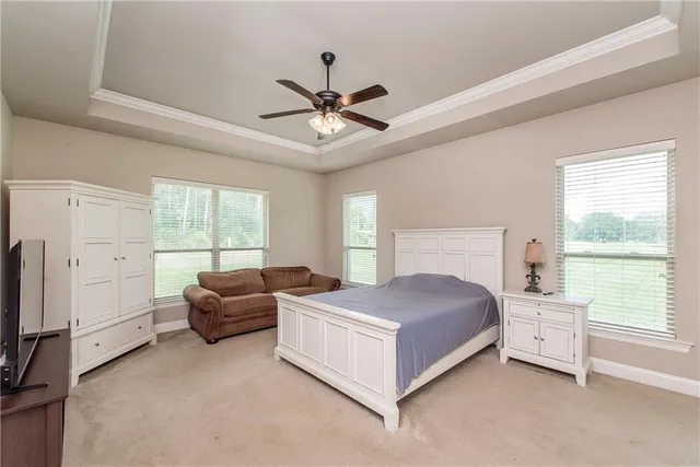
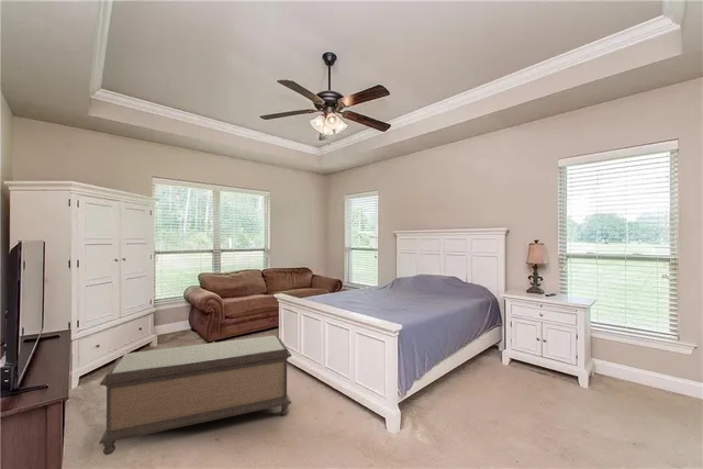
+ bench (205, 384)
